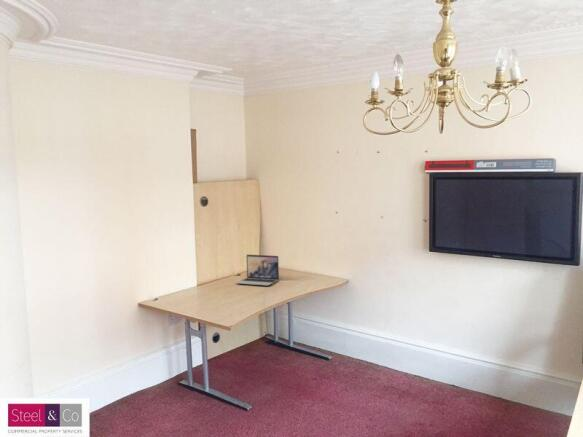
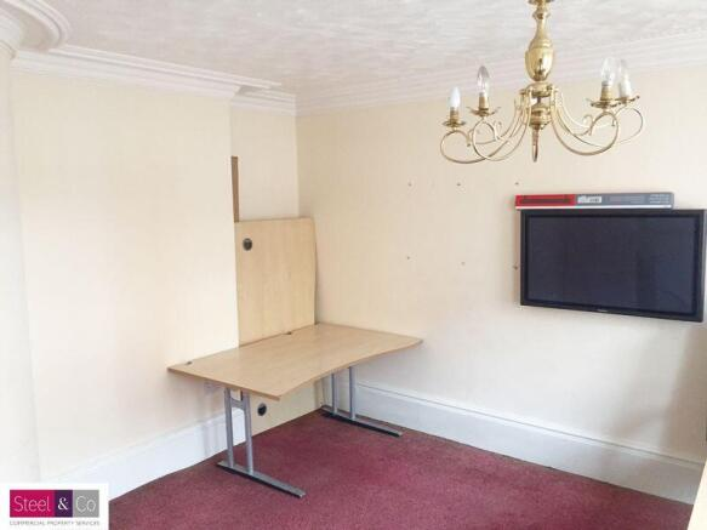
- laptop (257, 269)
